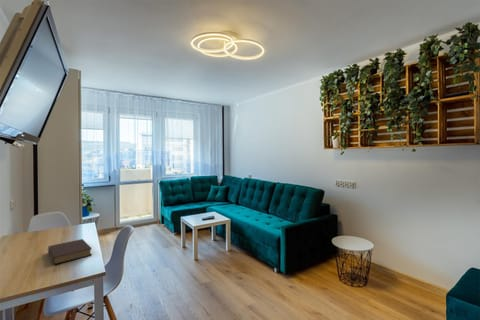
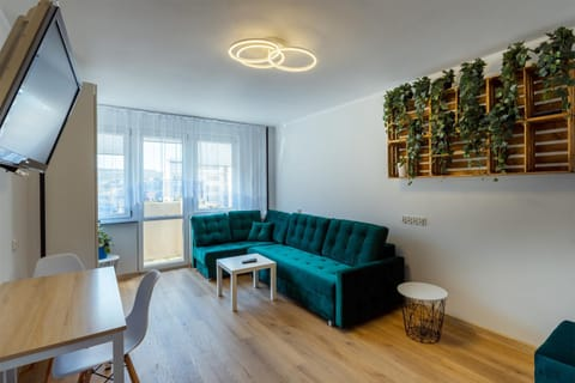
- book (69, 250)
